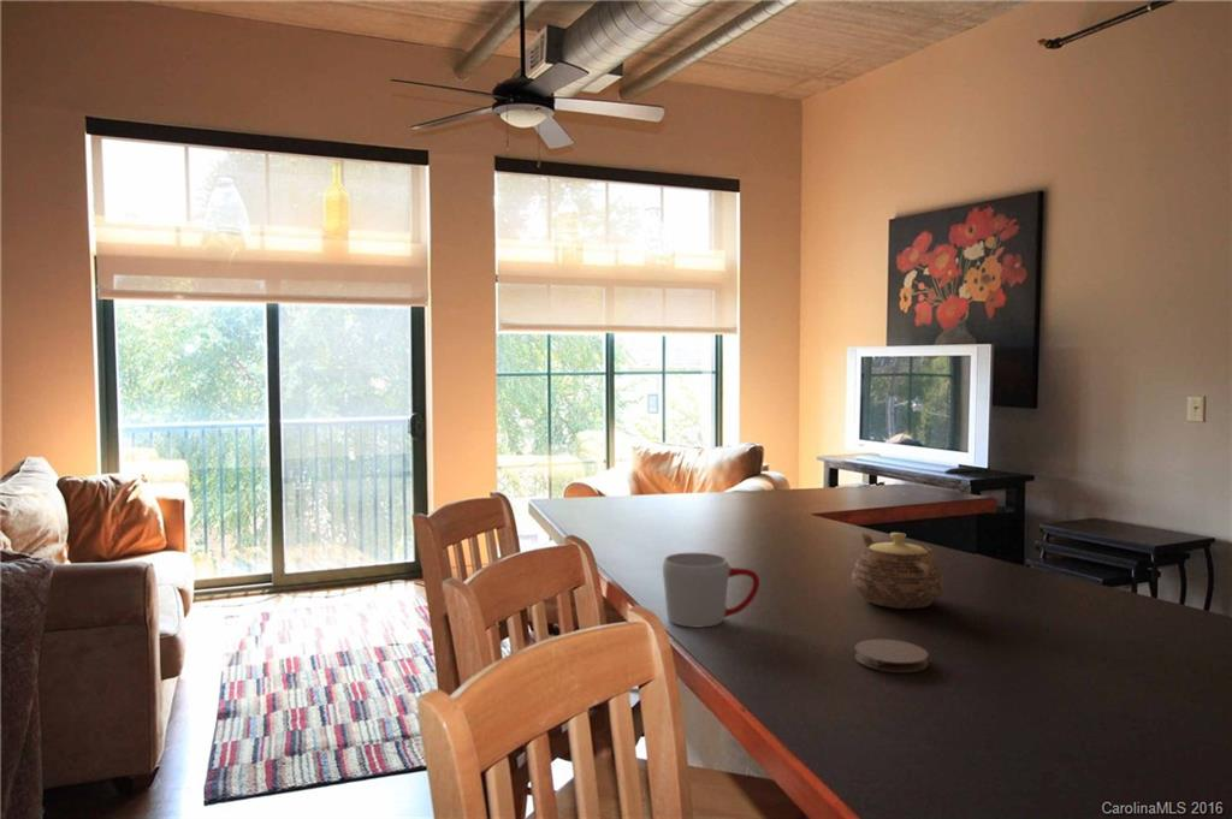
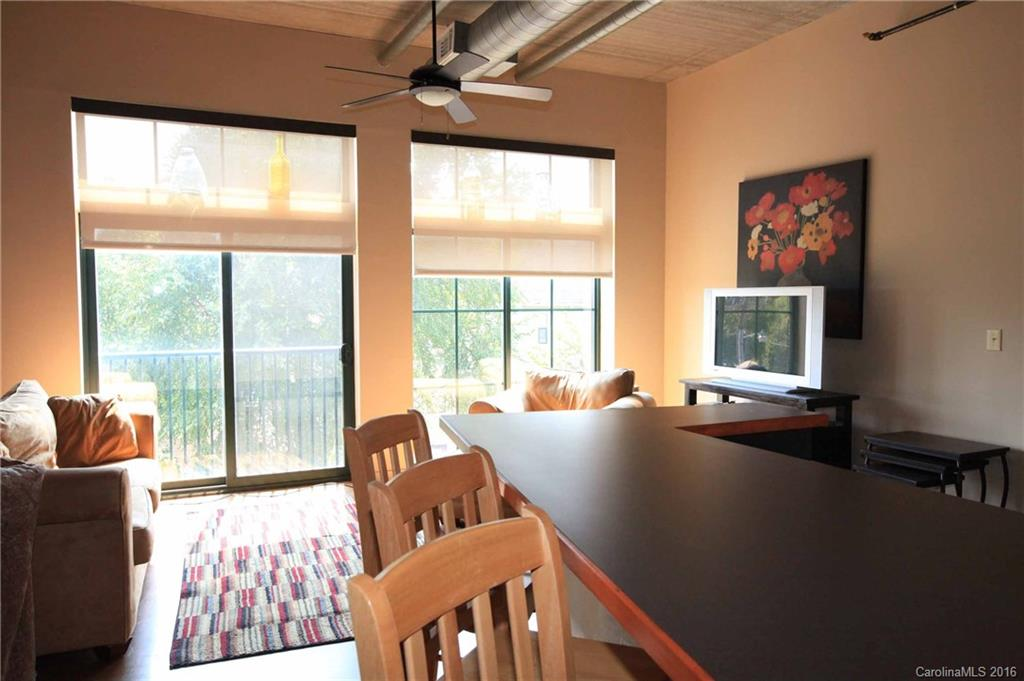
- teapot (894, 565)
- coaster (890, 654)
- mug (710, 589)
